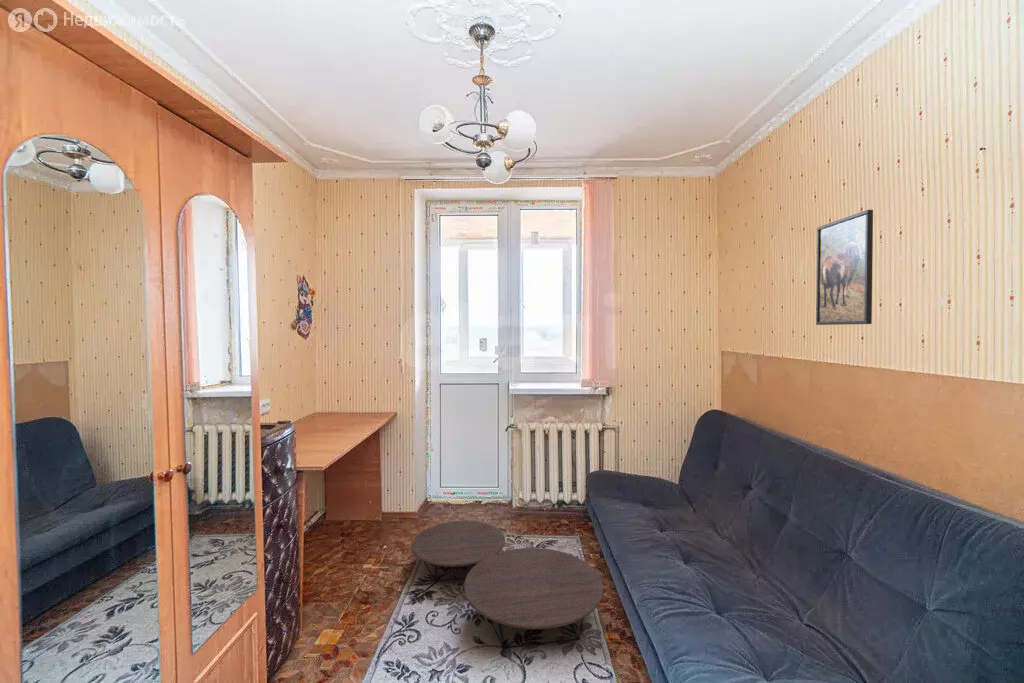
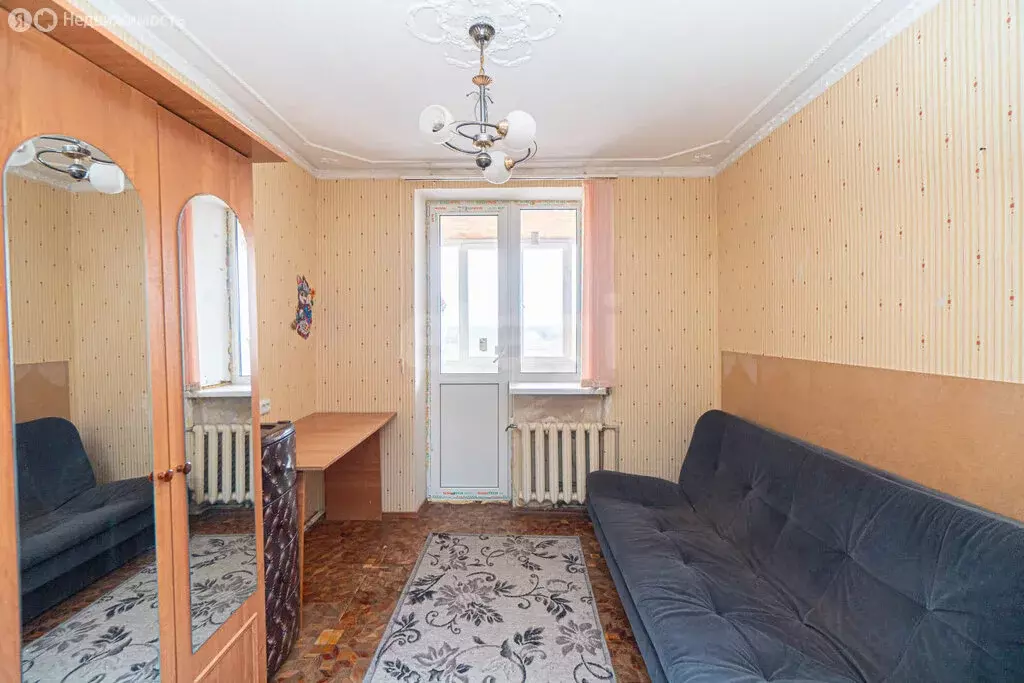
- coffee table (498, 575)
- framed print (842, 272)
